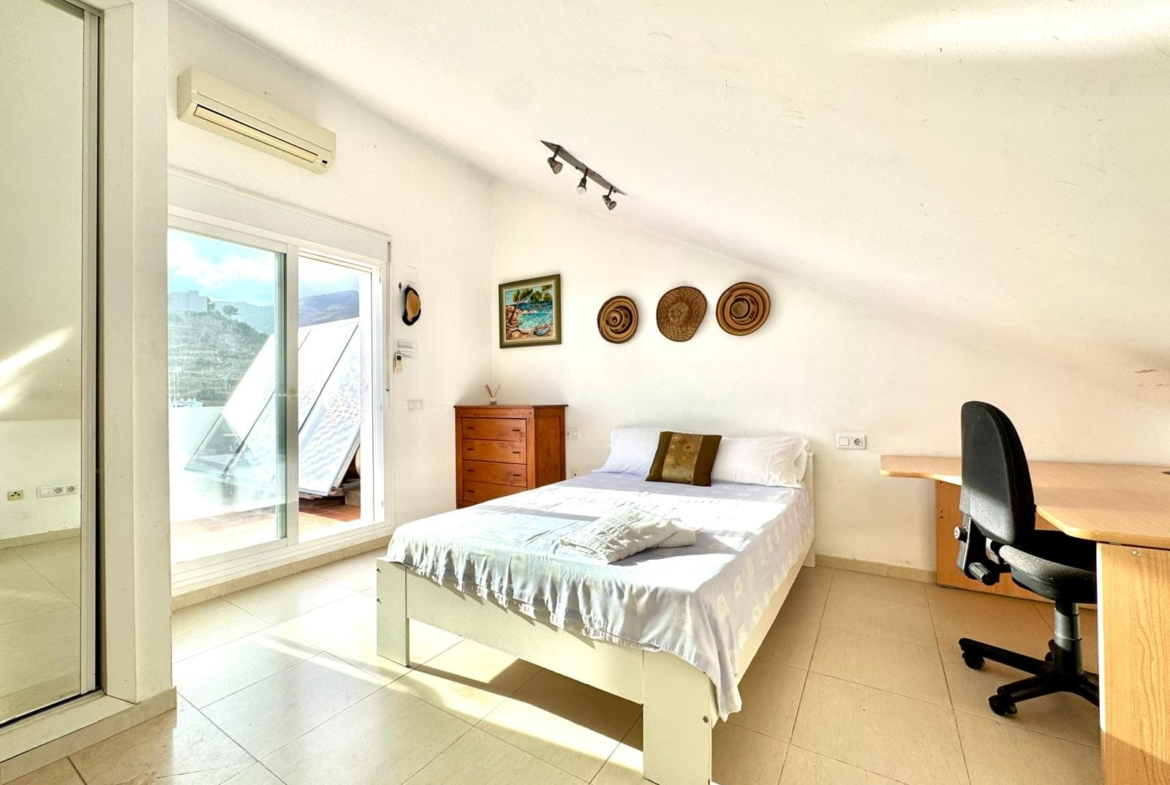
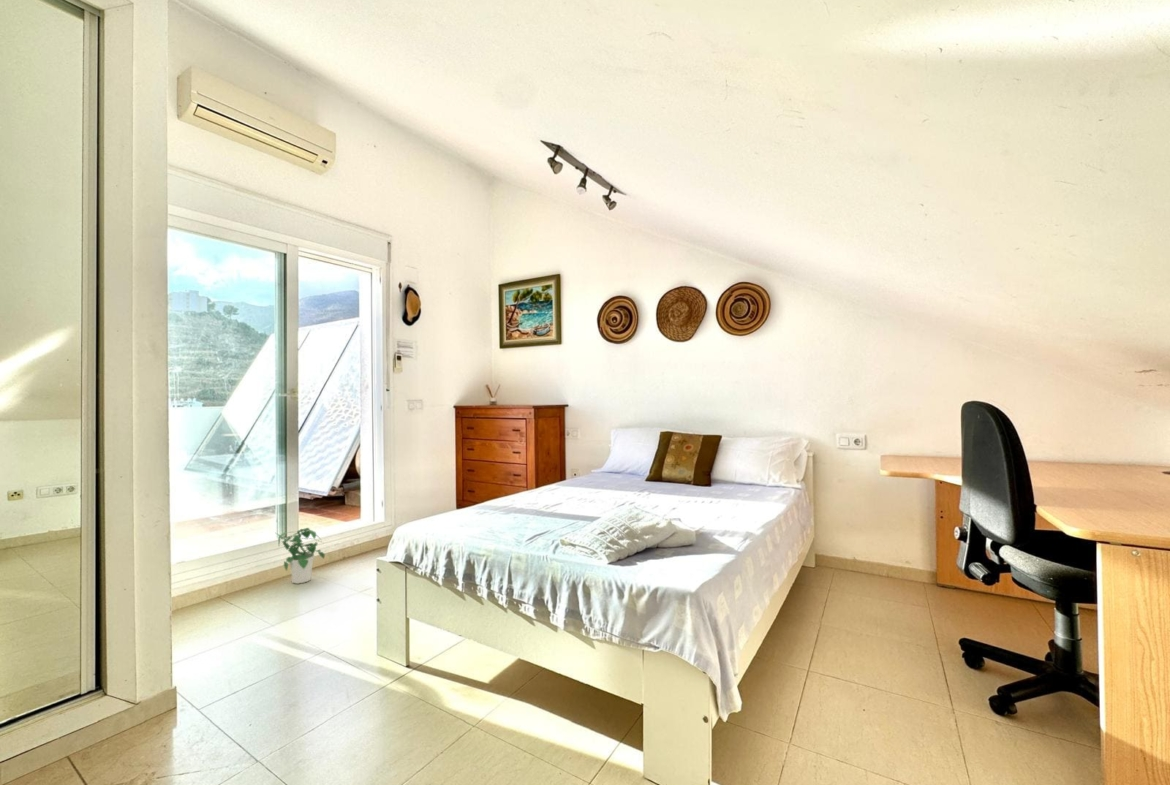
+ potted plant (301, 553)
